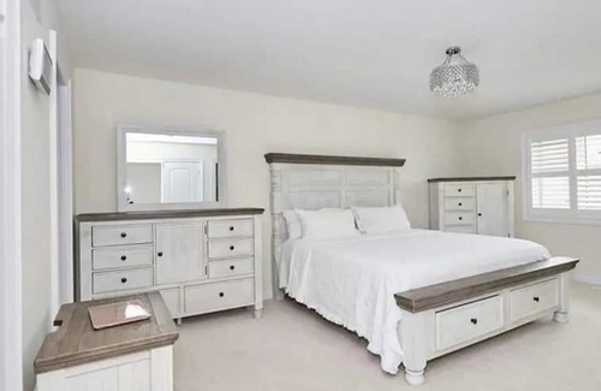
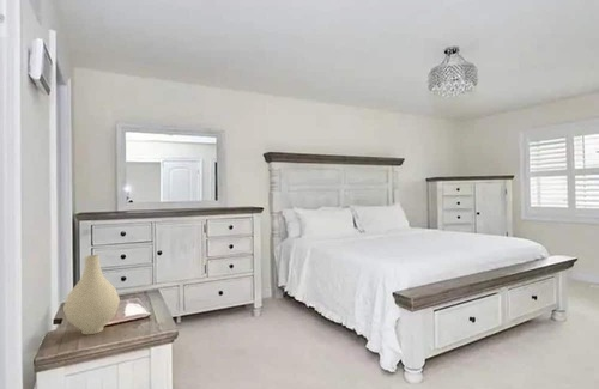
+ vase (92, 293)
